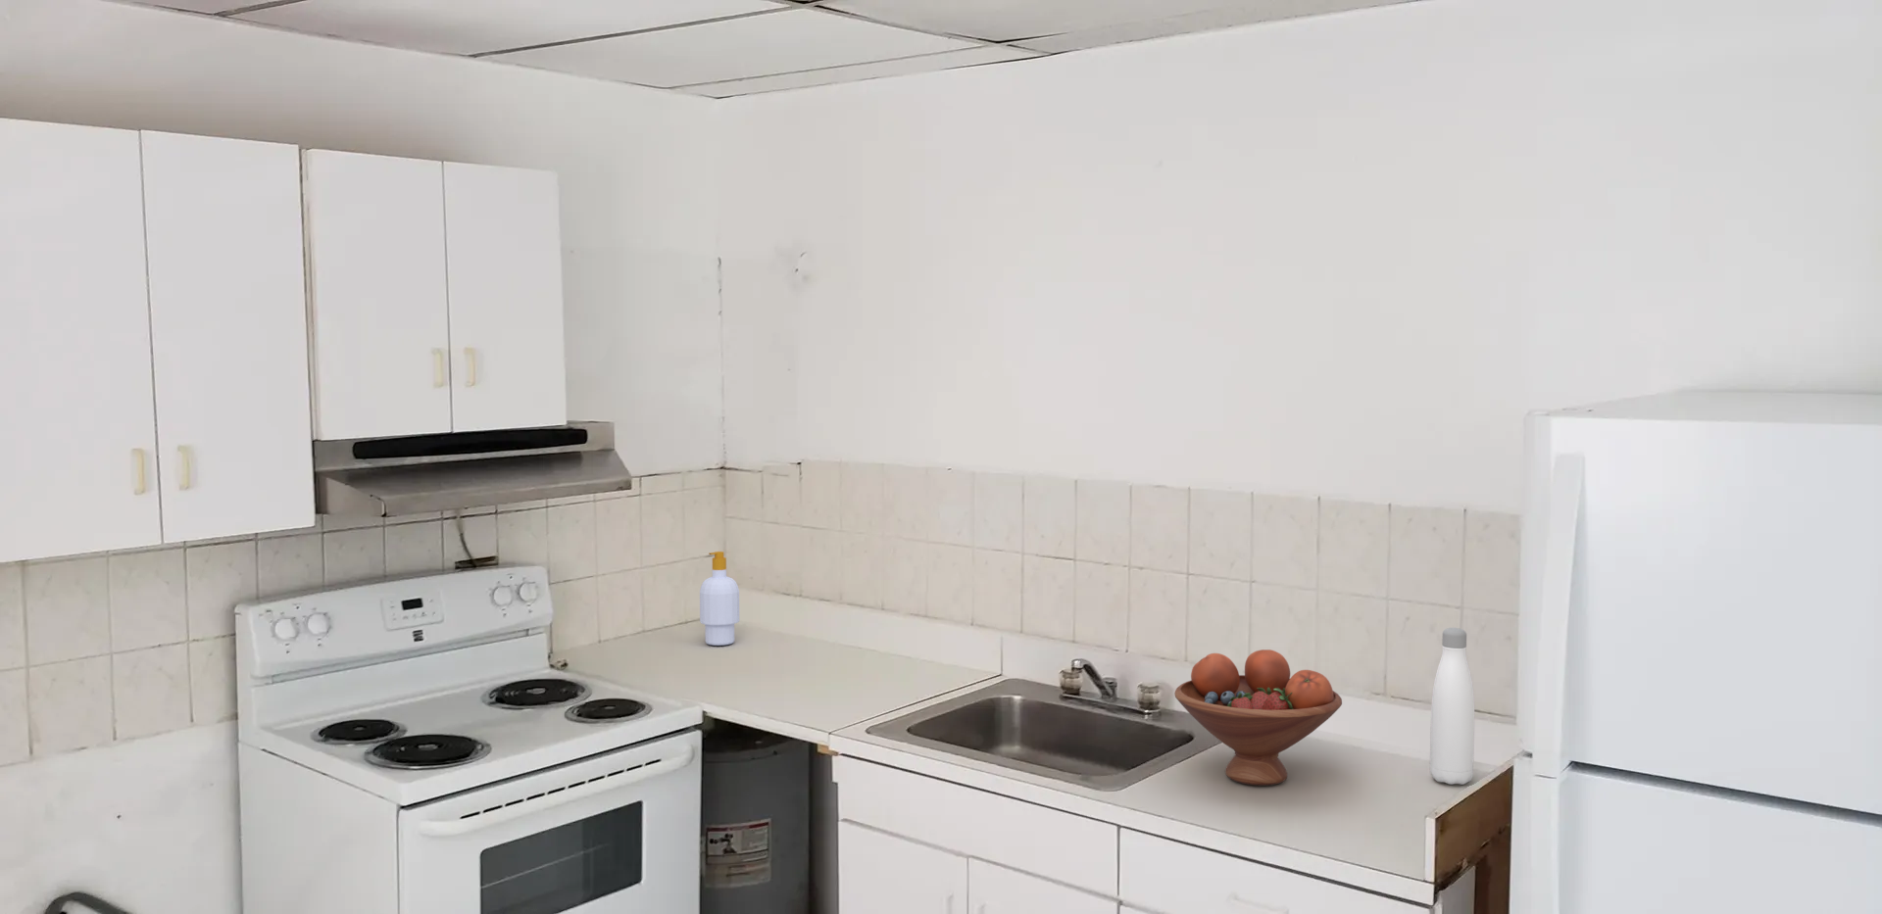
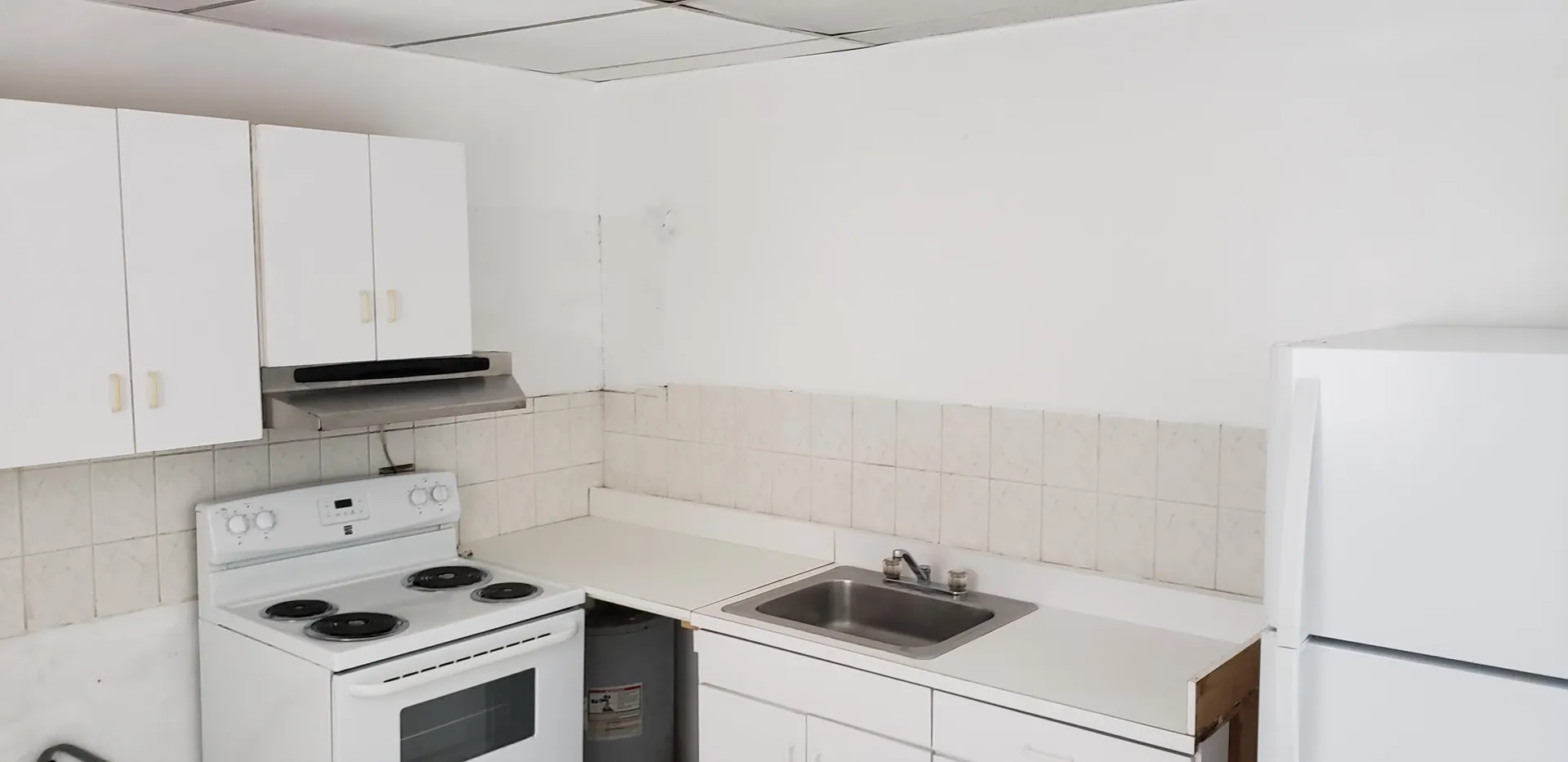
- water bottle (1452, 704)
- soap bottle (719, 597)
- fruit bowl (1257, 718)
